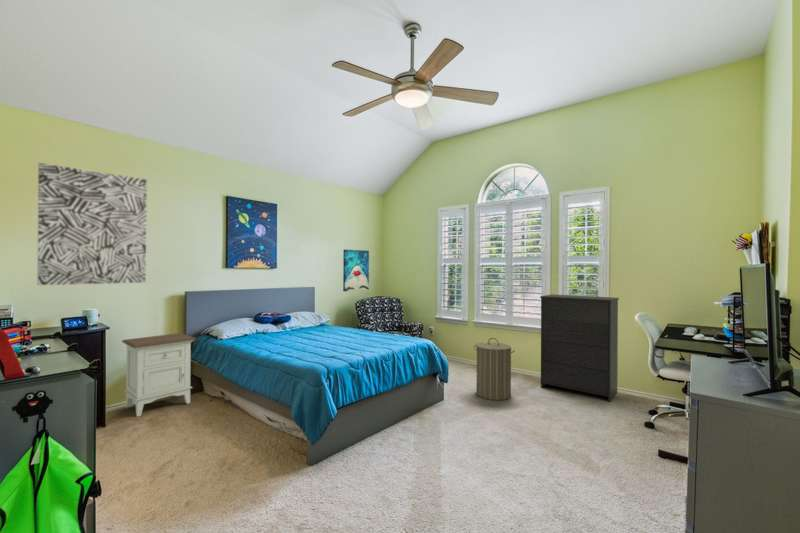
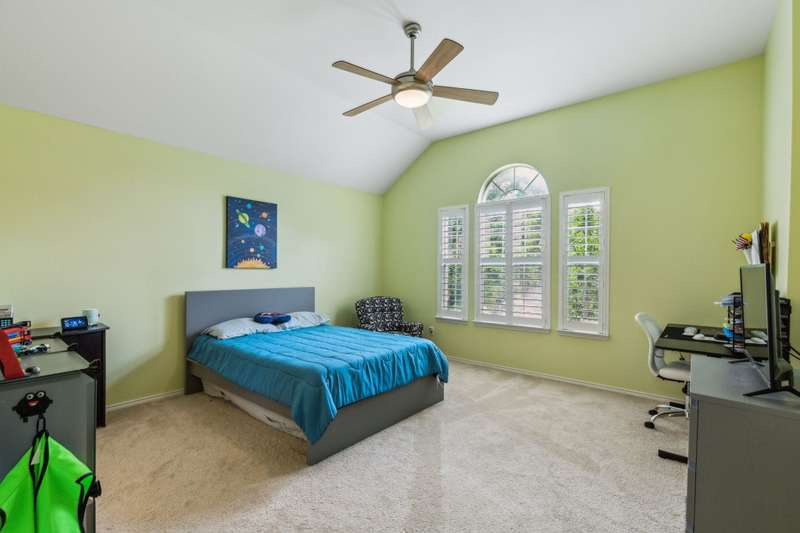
- wall art (356, 270)
- wall art (96, 227)
- nightstand (159, 372)
- dresser (578, 343)
- laundry hamper (493, 366)
